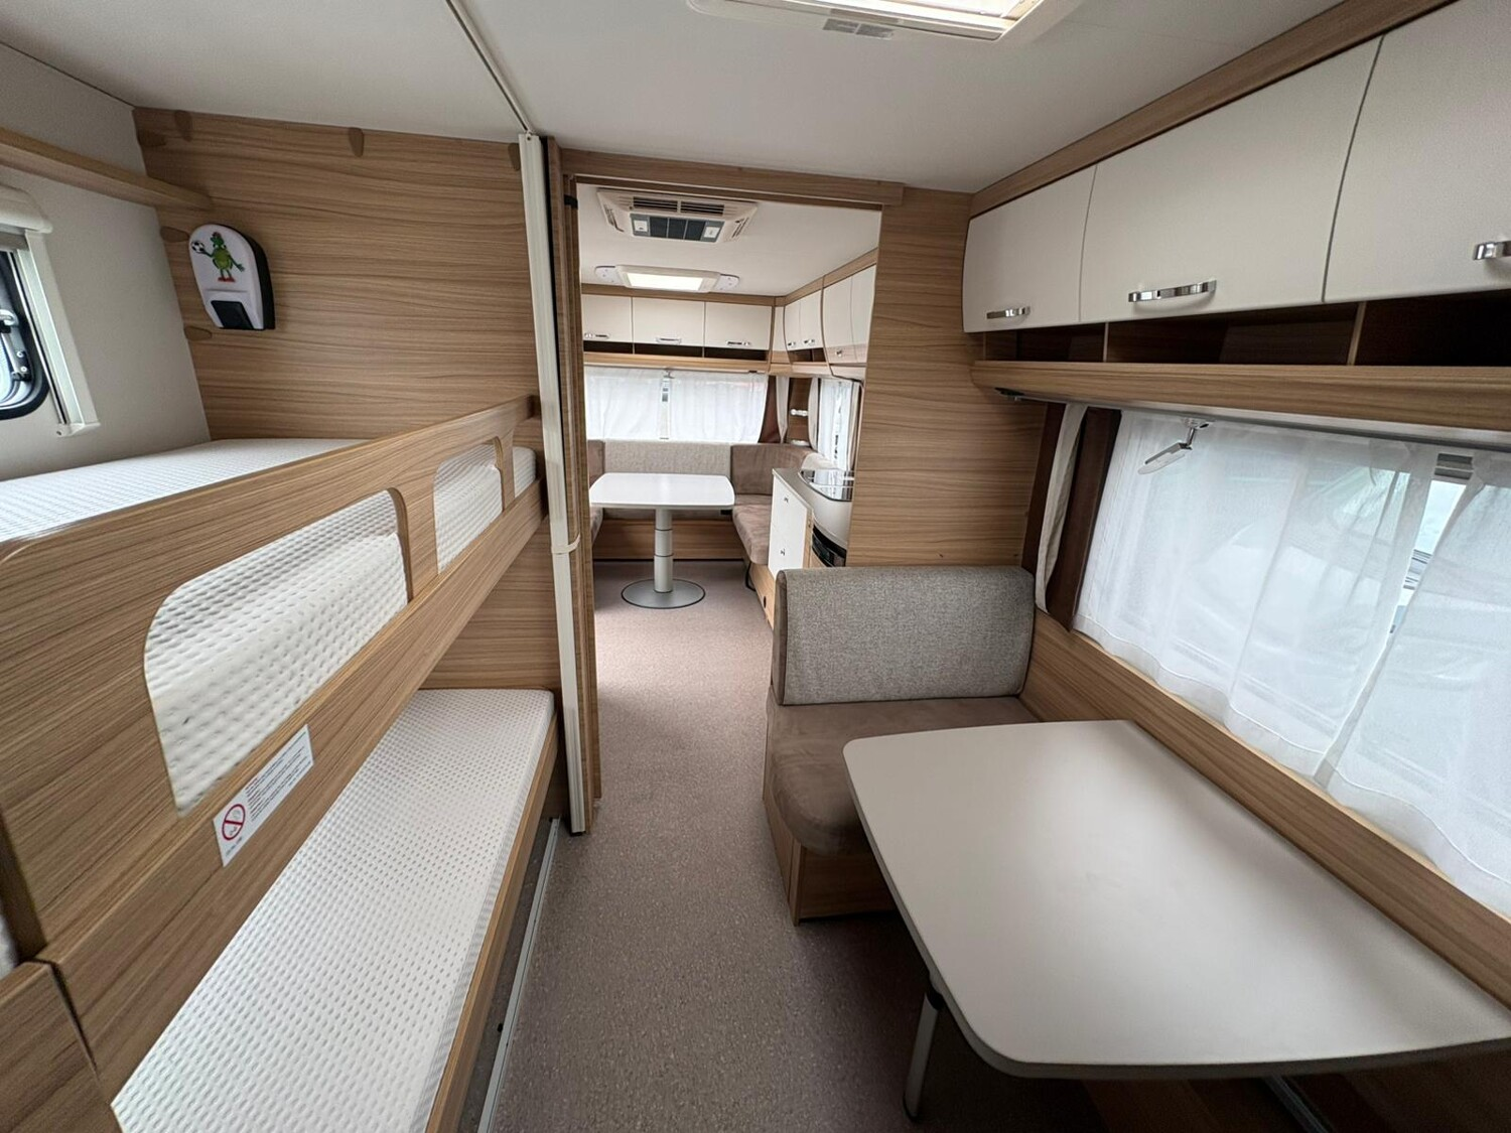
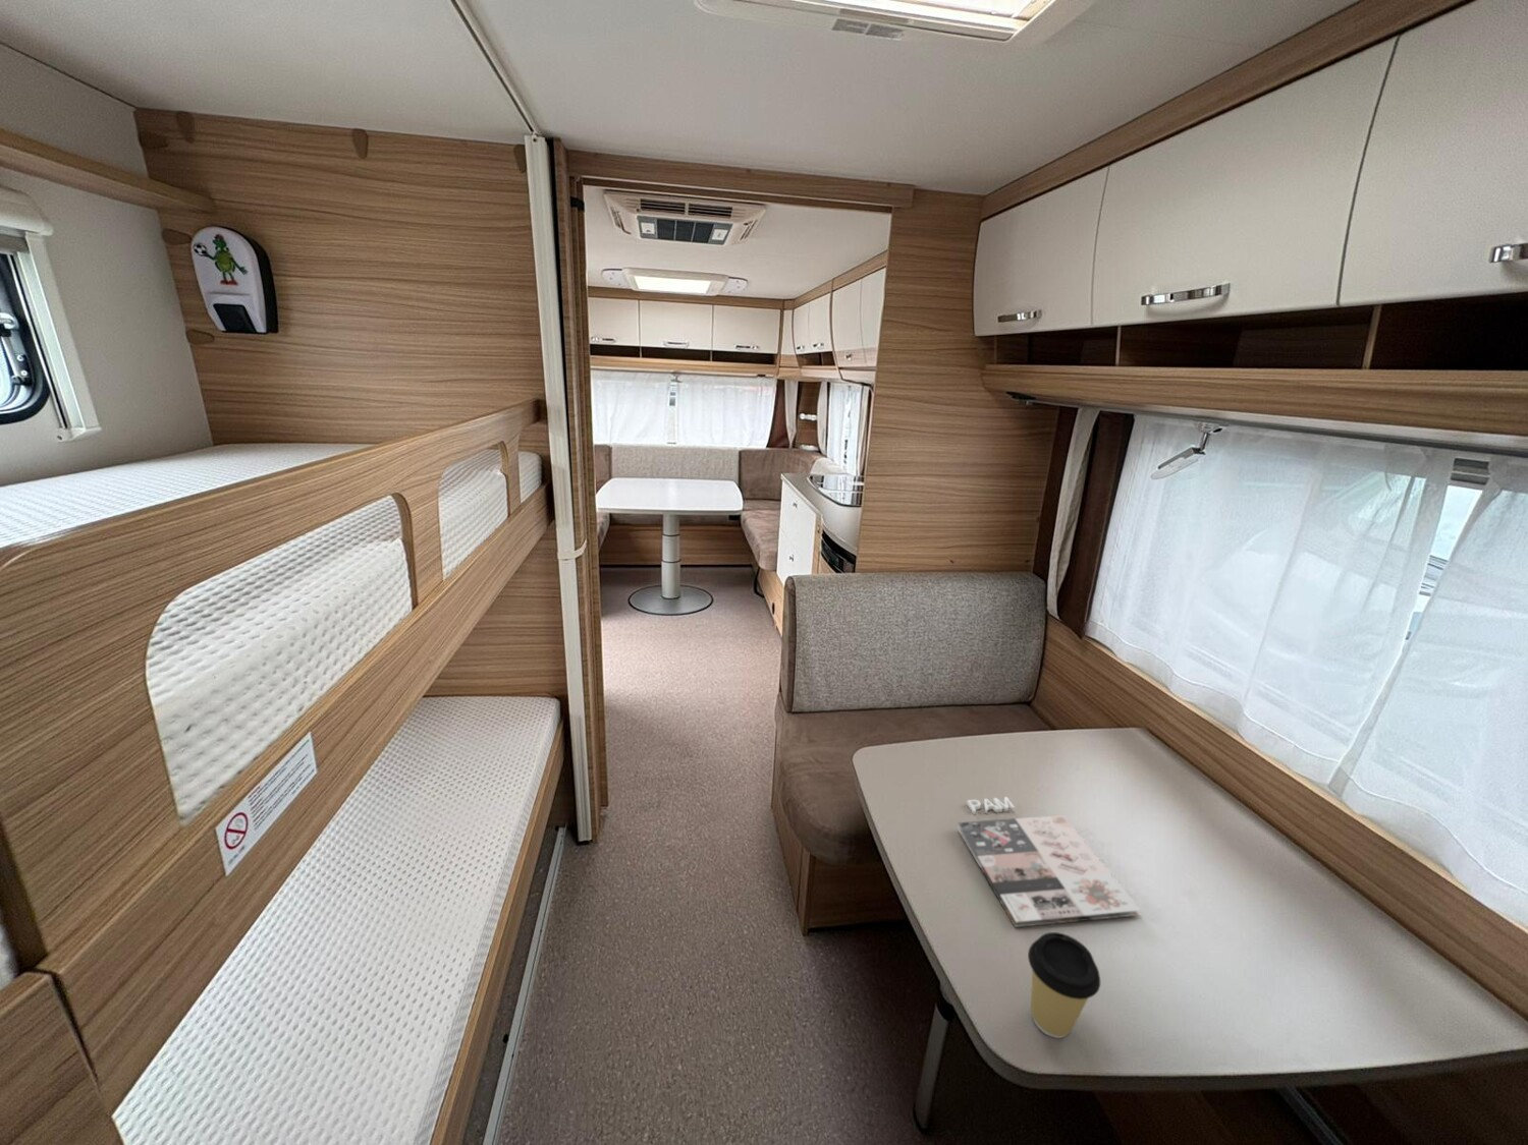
+ magazine (1030, 850)
+ coffee cup (1058, 989)
